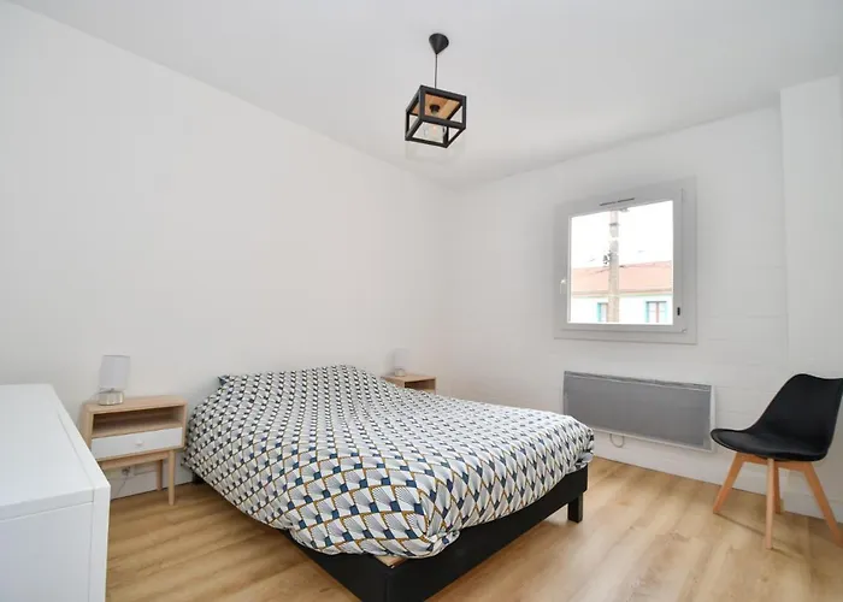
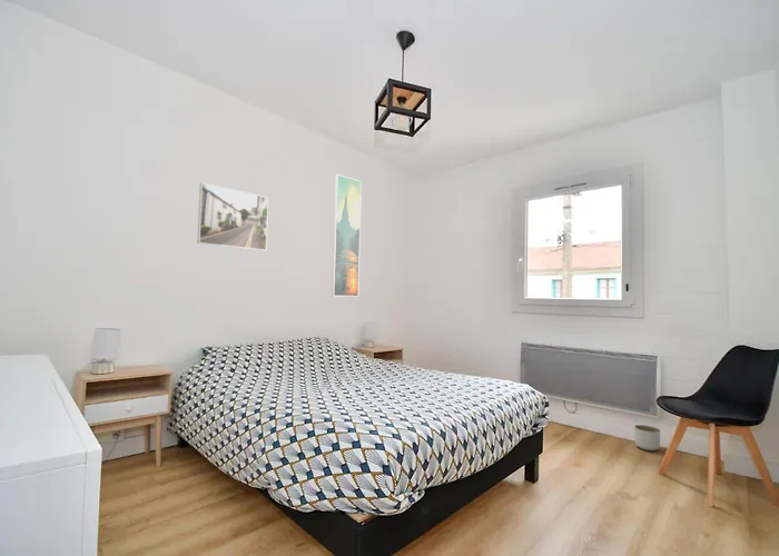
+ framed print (346, 237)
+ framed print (235, 218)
+ planter (647, 438)
